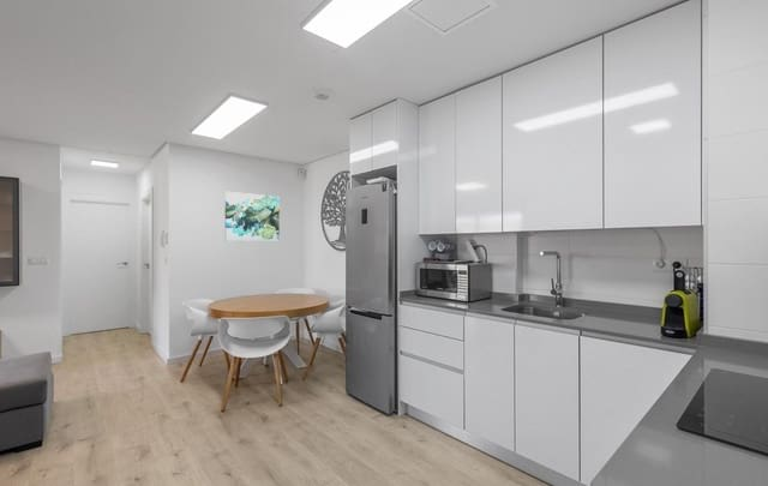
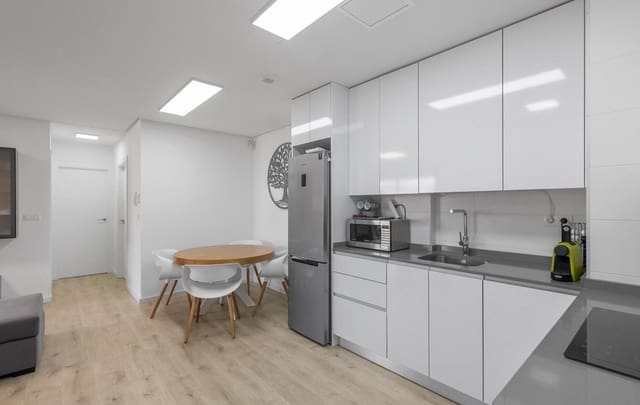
- wall art (253, 217)
